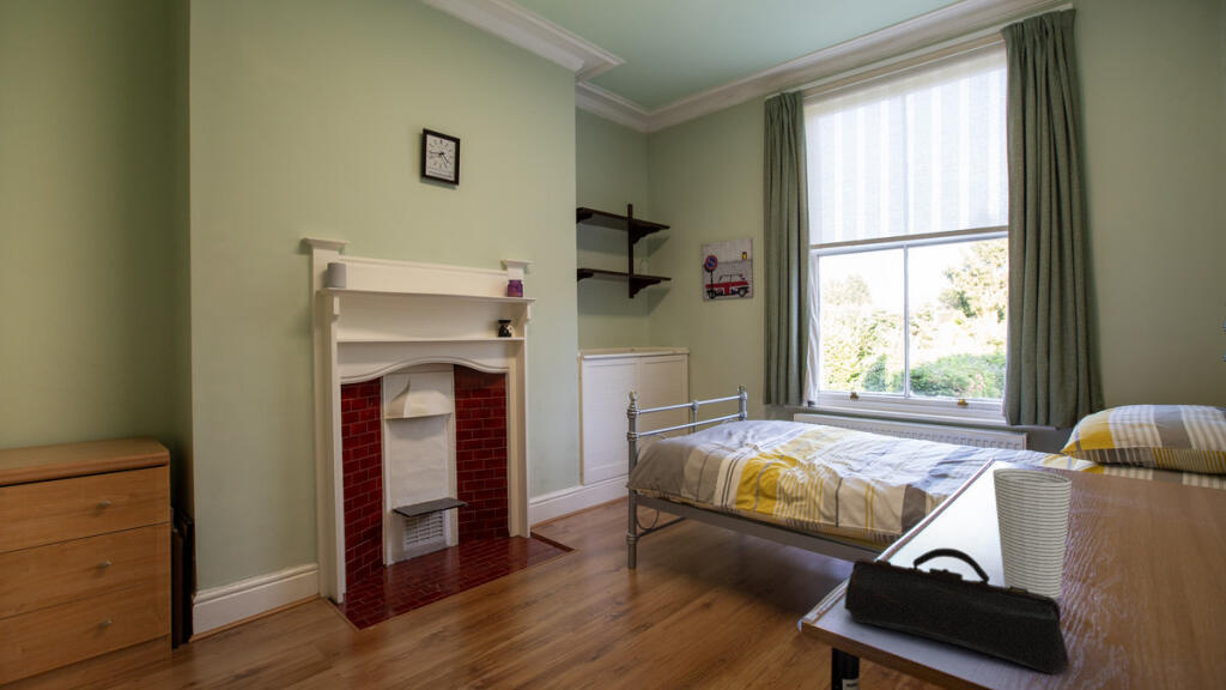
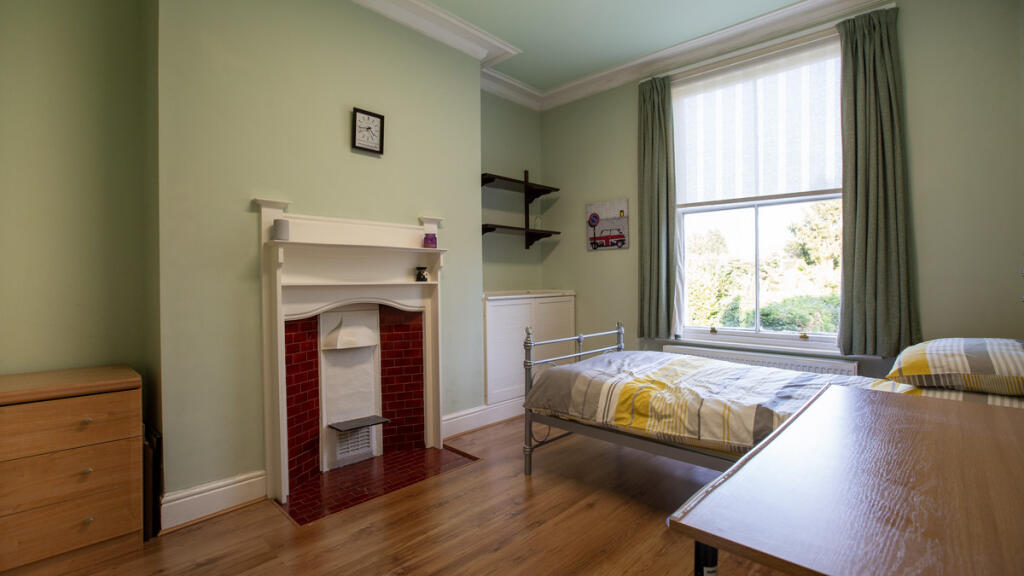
- pencil case (946, 592)
- cup (1031, 533)
